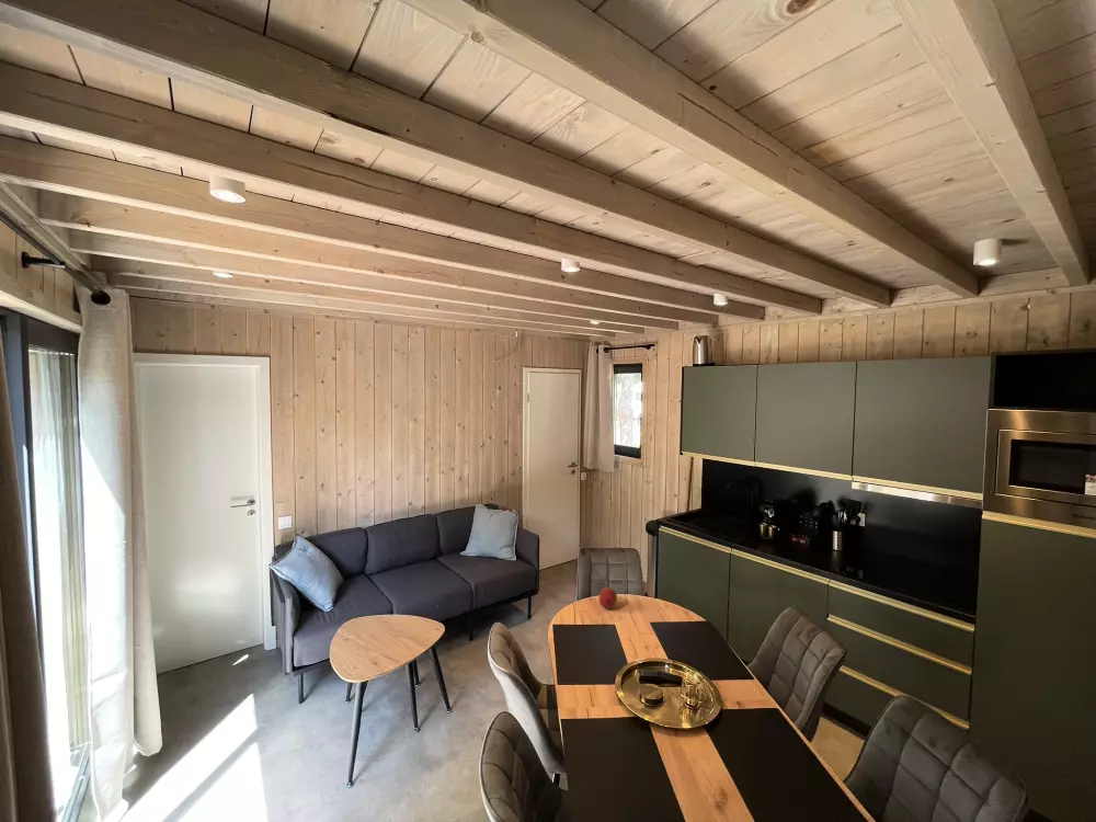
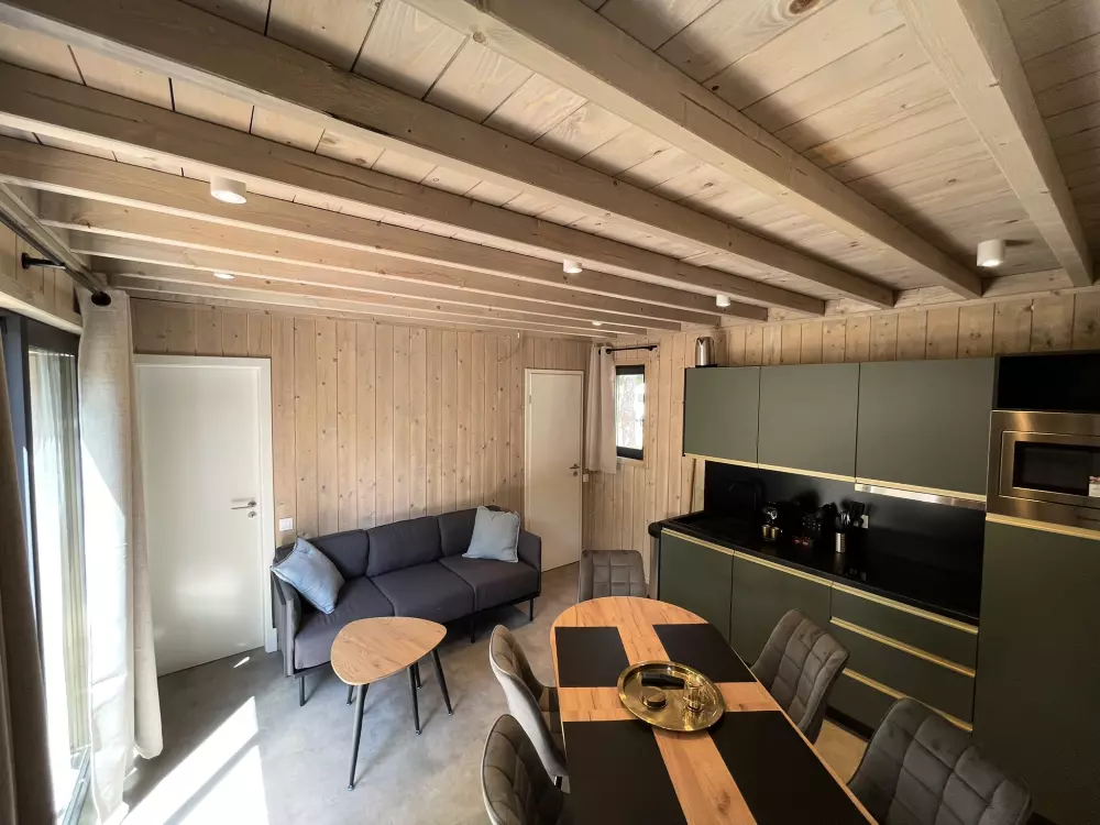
- fruit (607, 597)
